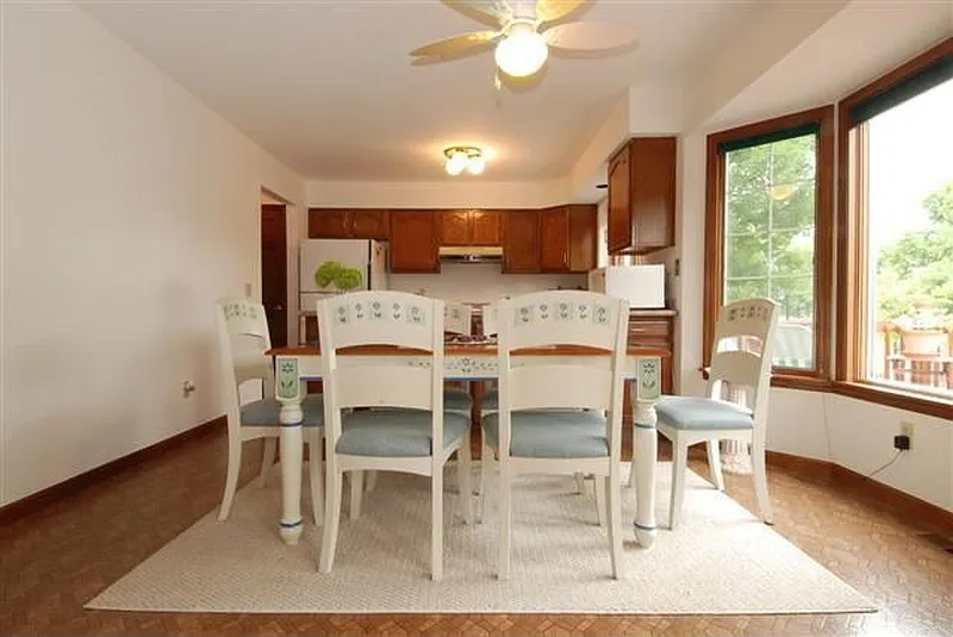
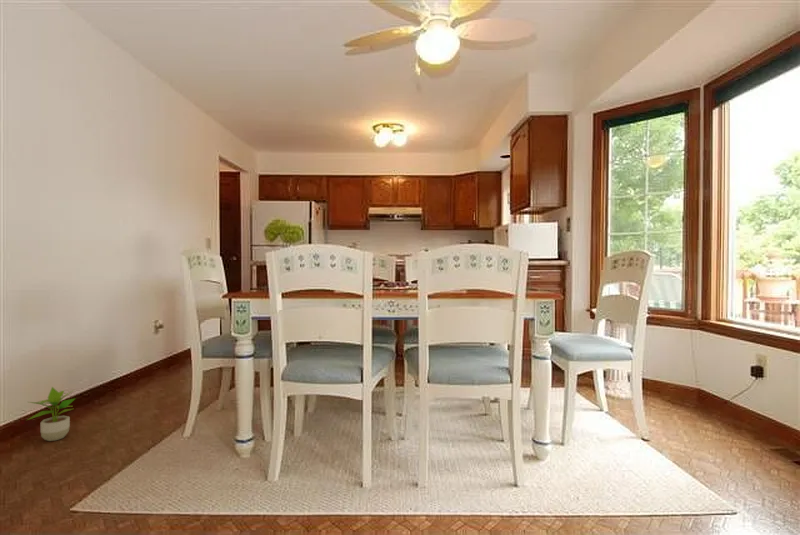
+ potted plant (51, 412)
